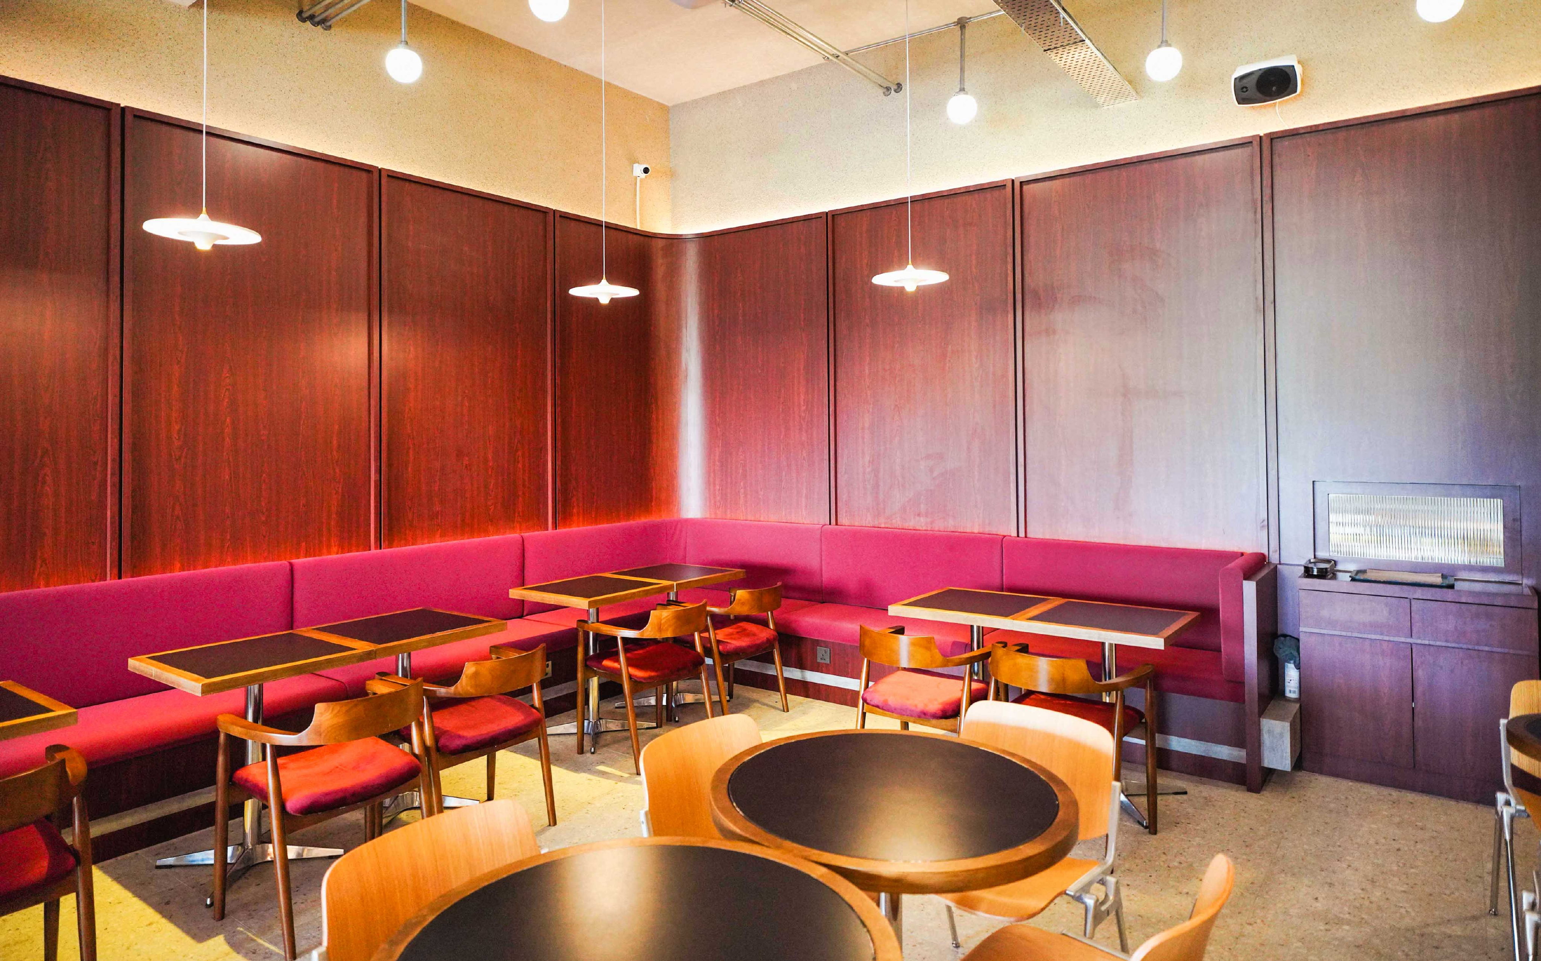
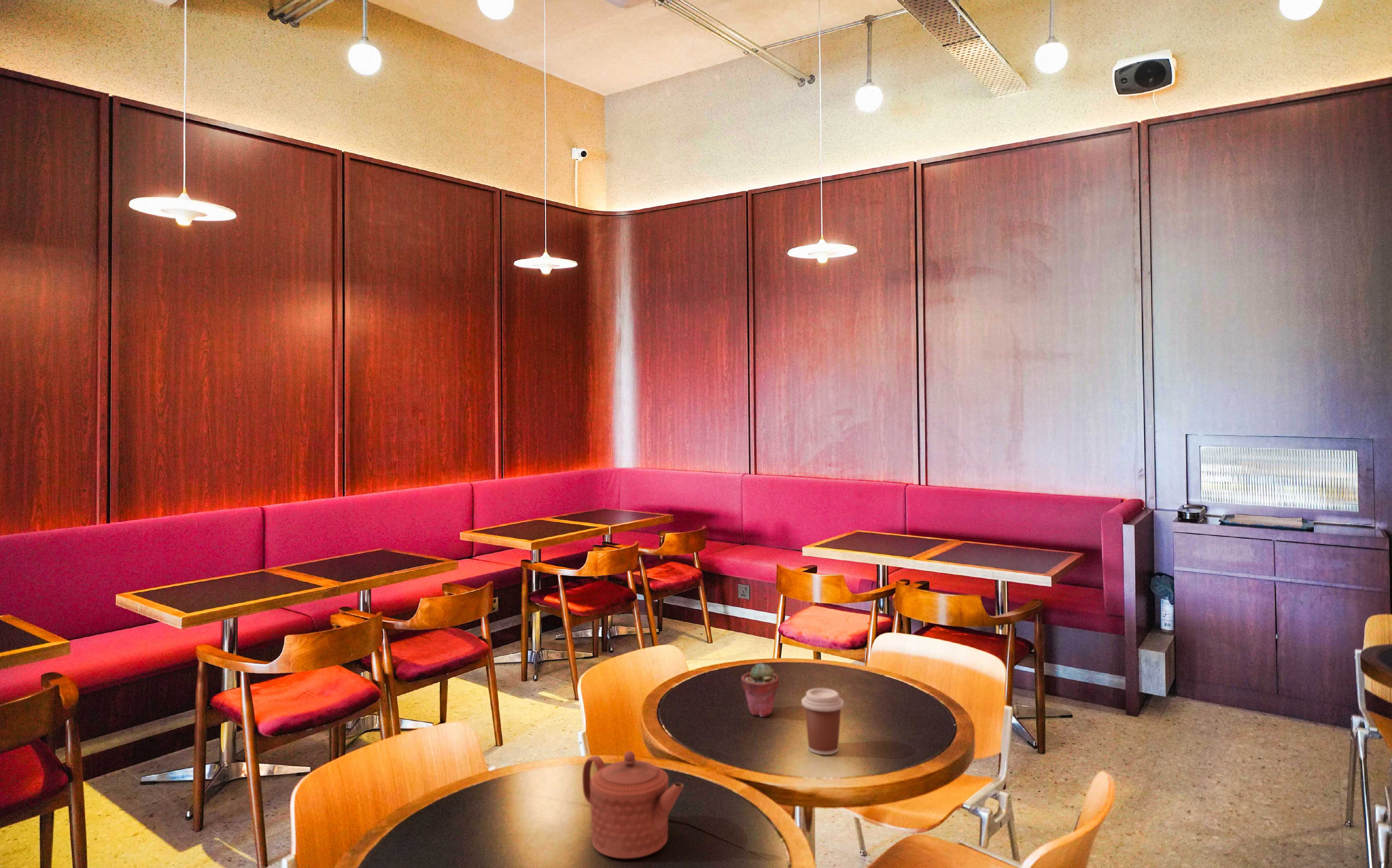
+ teapot (630, 796)
+ coffee cup (823, 721)
+ potted succulent (760, 687)
